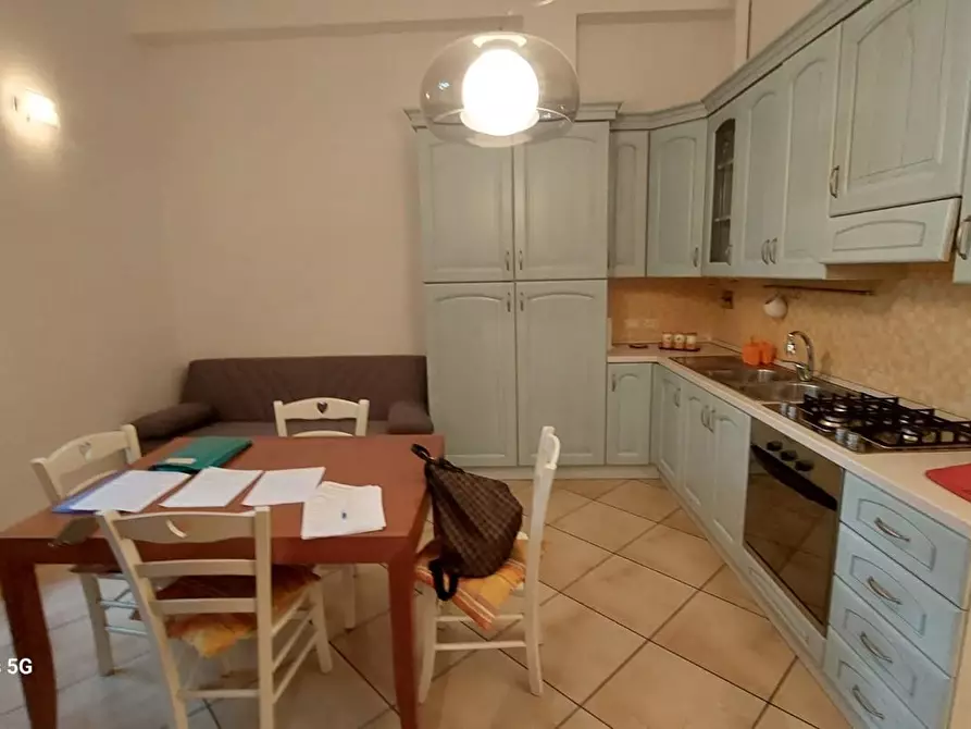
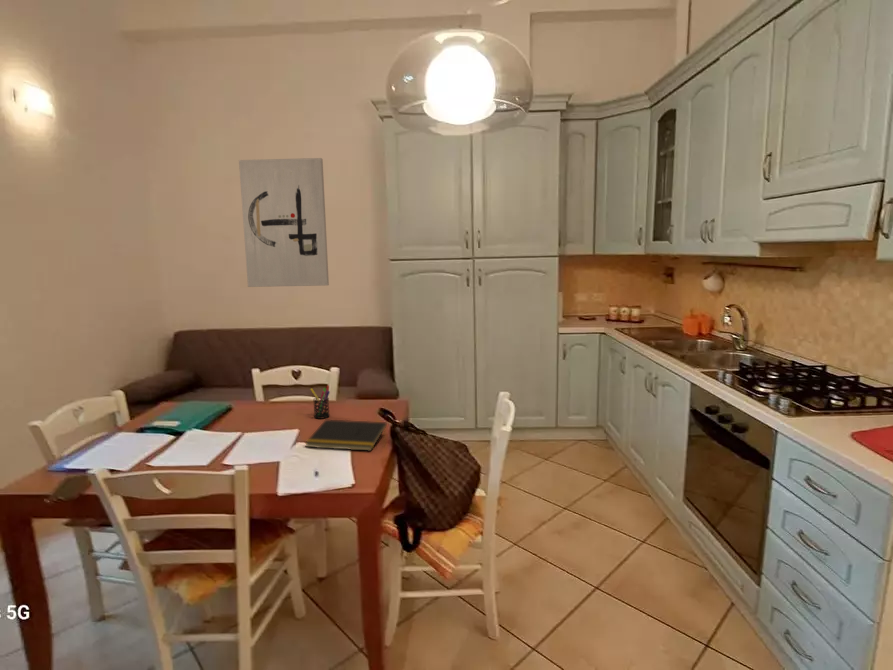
+ notepad (347, 434)
+ pen holder (322, 400)
+ wall art (284, 223)
